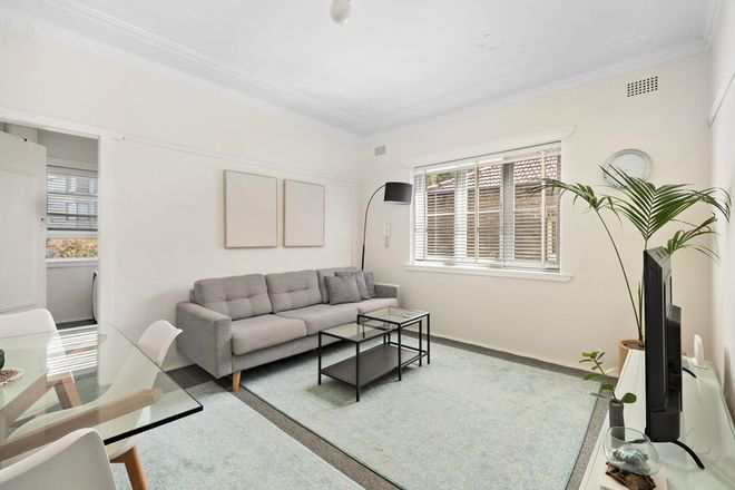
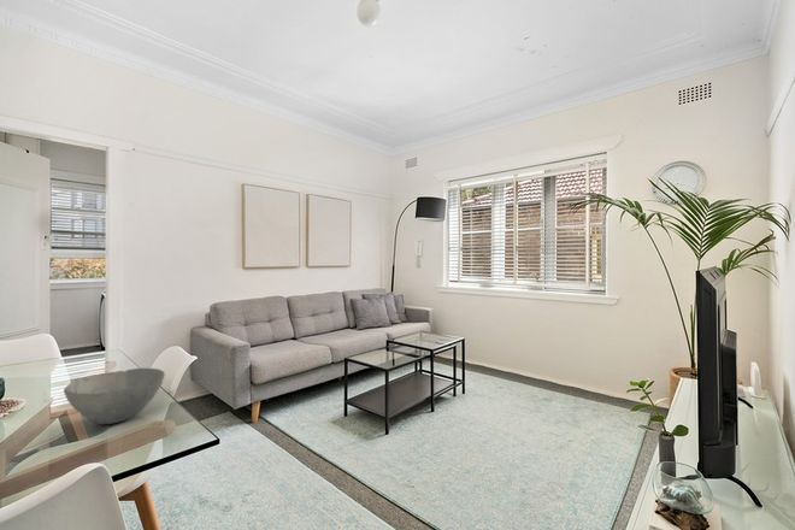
+ bowl (117, 399)
